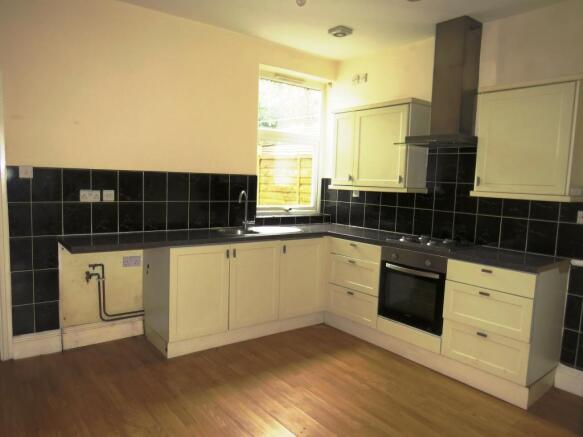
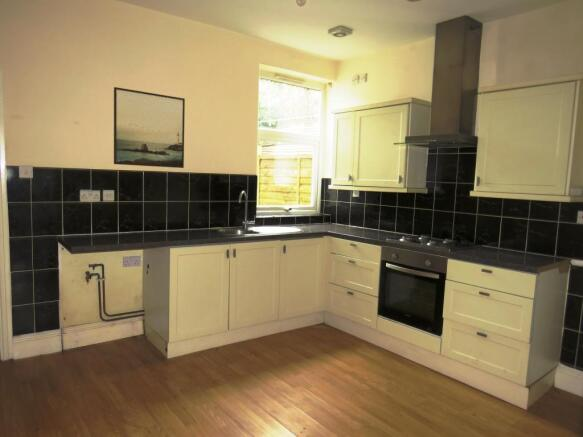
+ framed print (150, 129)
